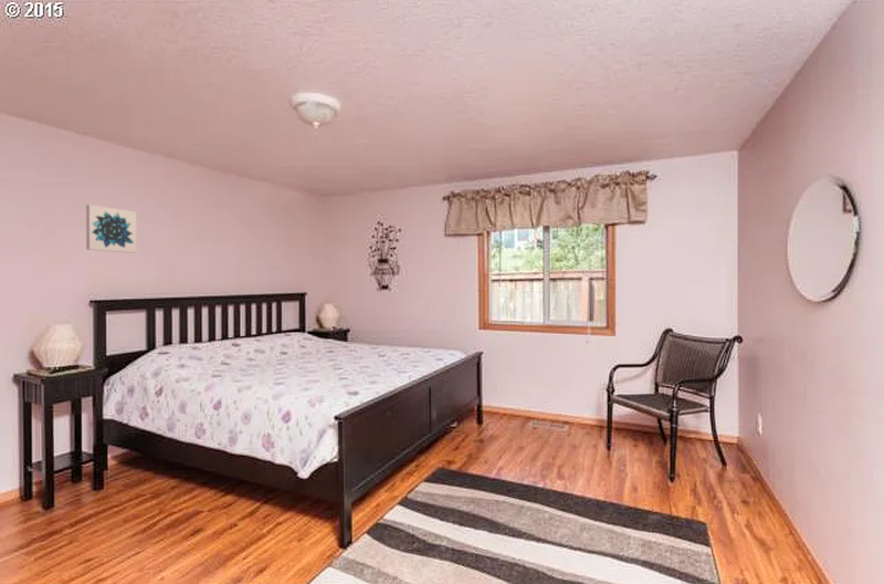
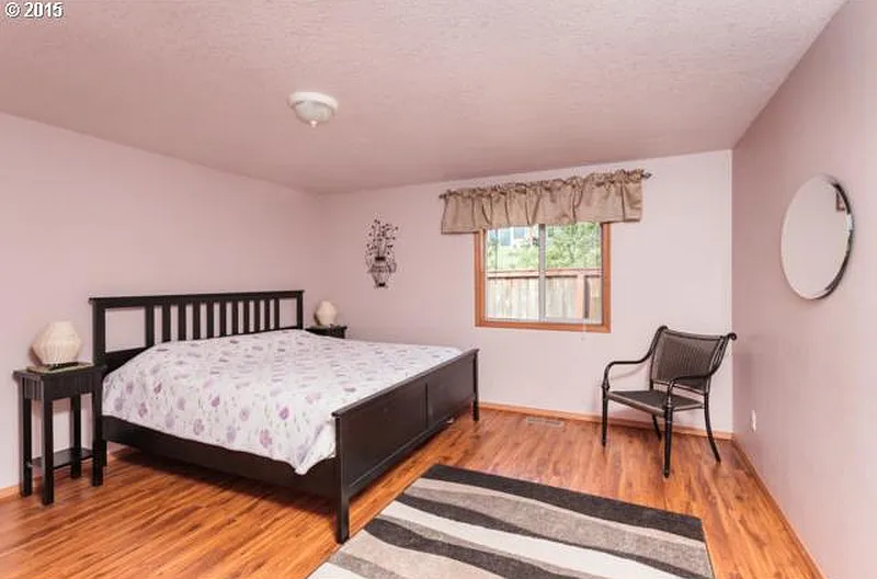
- wall art (112, 229)
